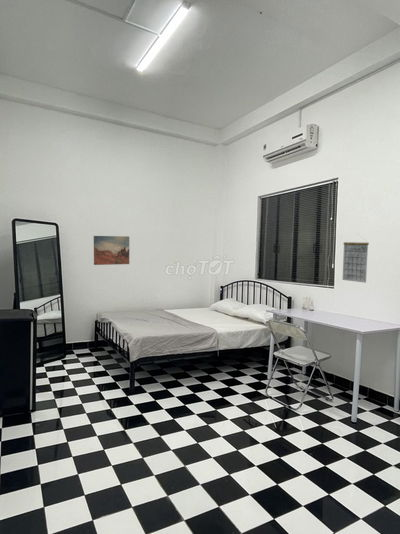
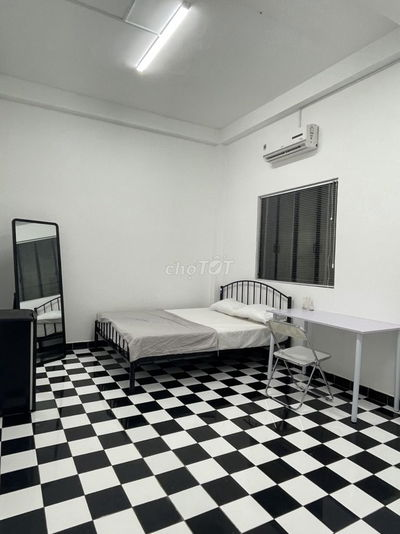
- wall art (111, 250)
- calendar (355, 257)
